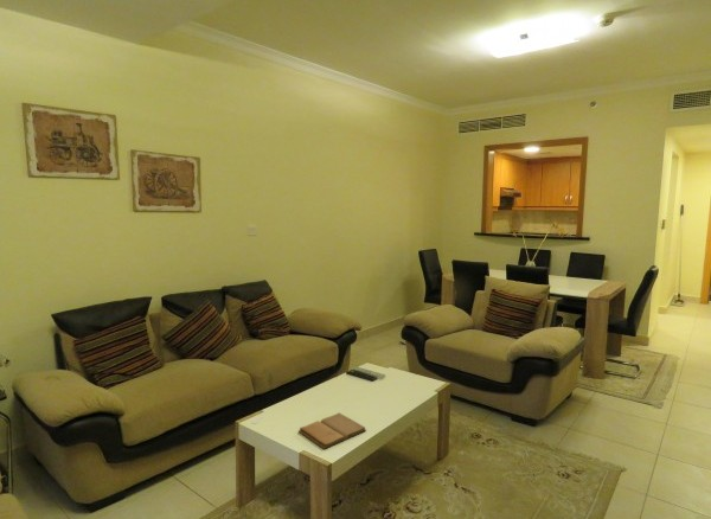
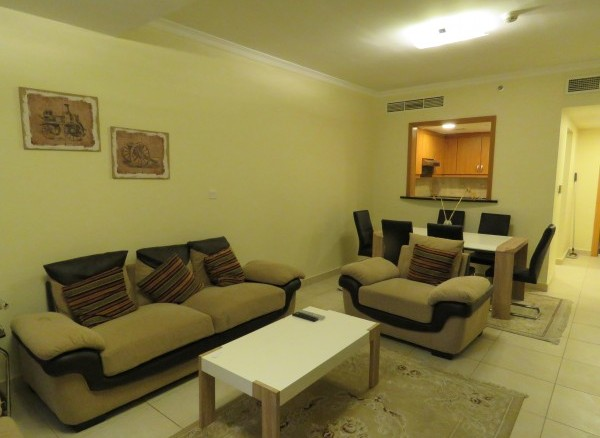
- book (332, 429)
